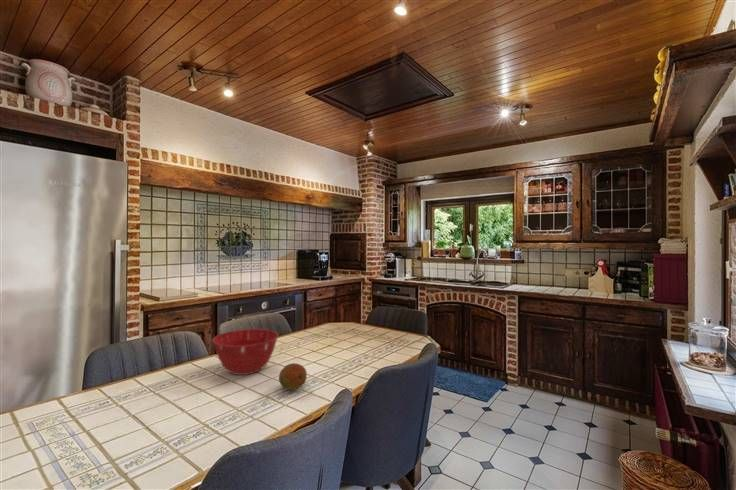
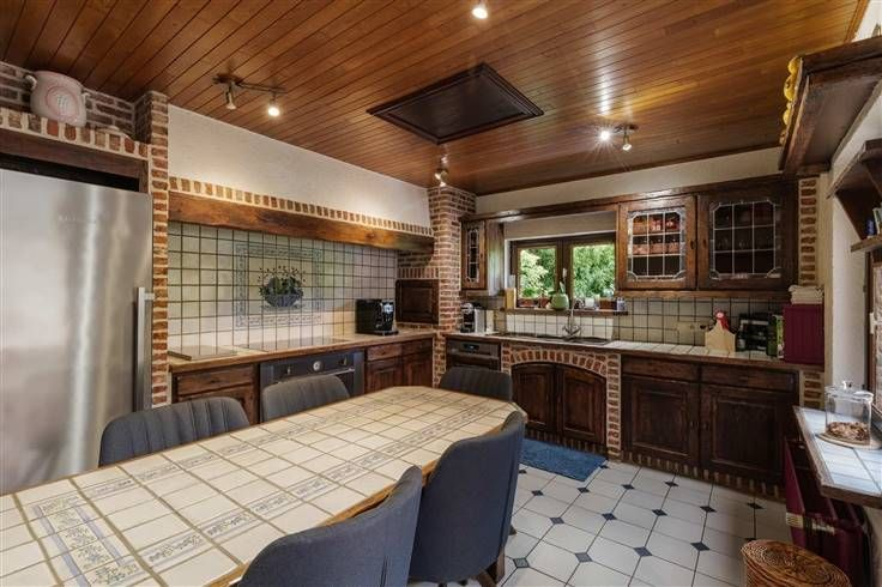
- mixing bowl (246, 352)
- fruit (291, 375)
